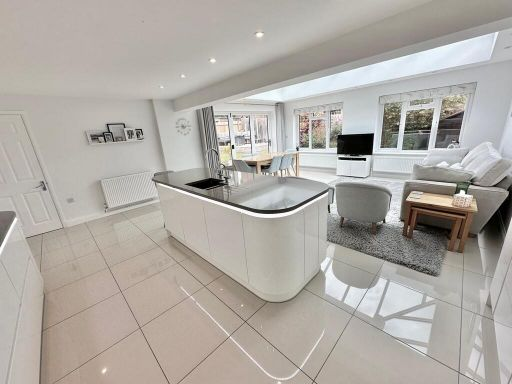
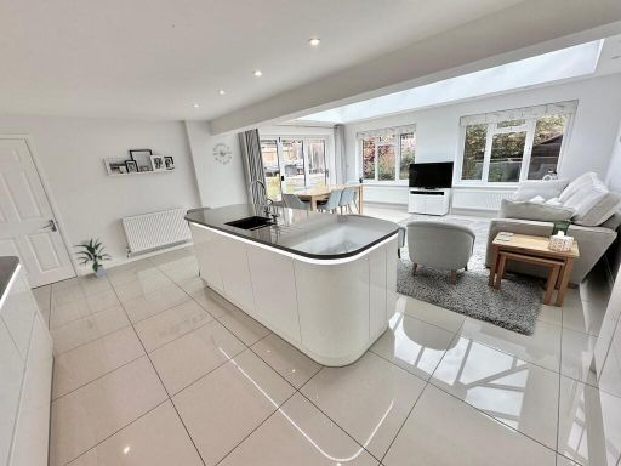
+ indoor plant (93, 258)
